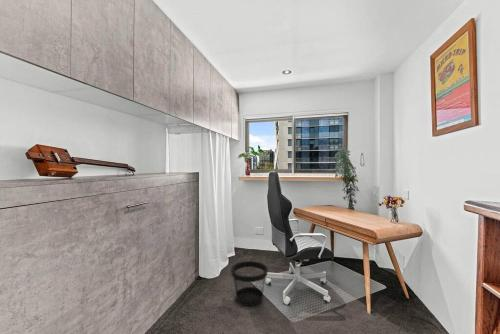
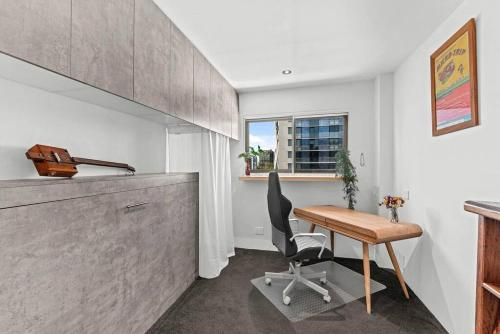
- wastebasket (250, 283)
